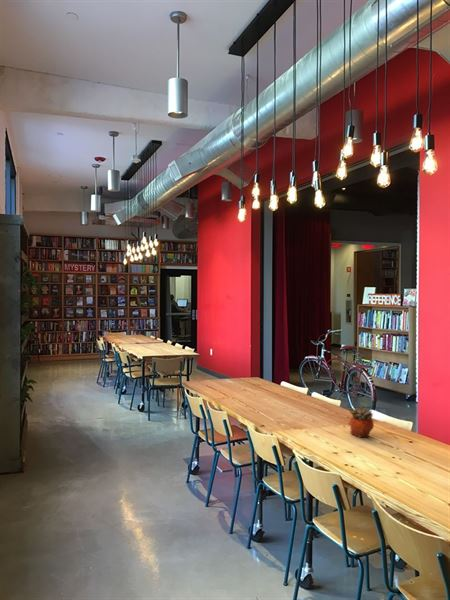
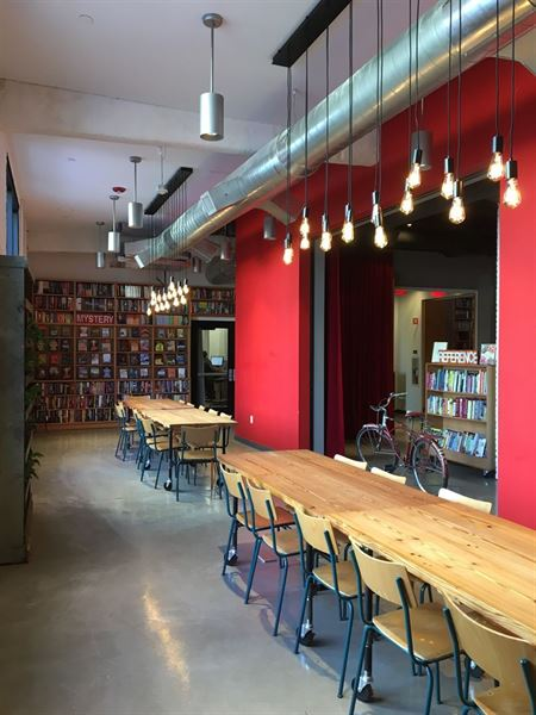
- succulent planter (359, 420)
